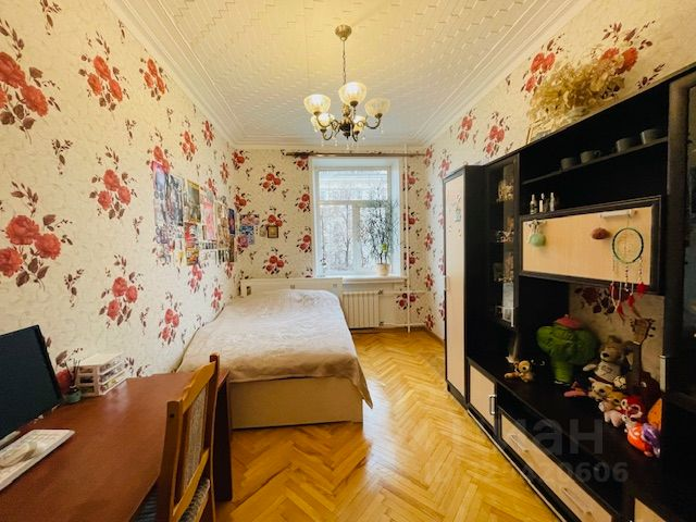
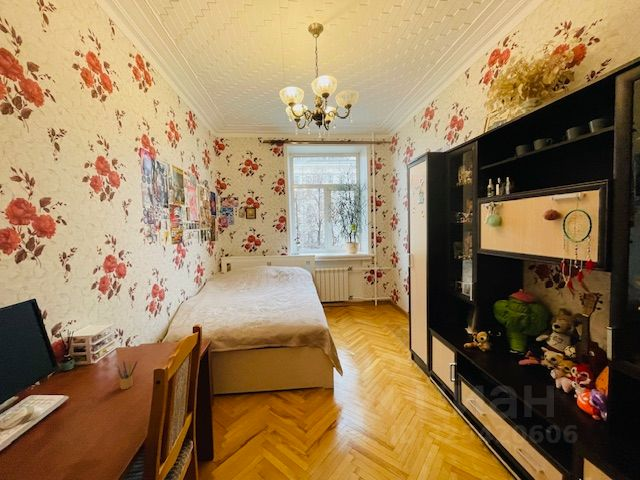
+ pencil box (126, 373)
